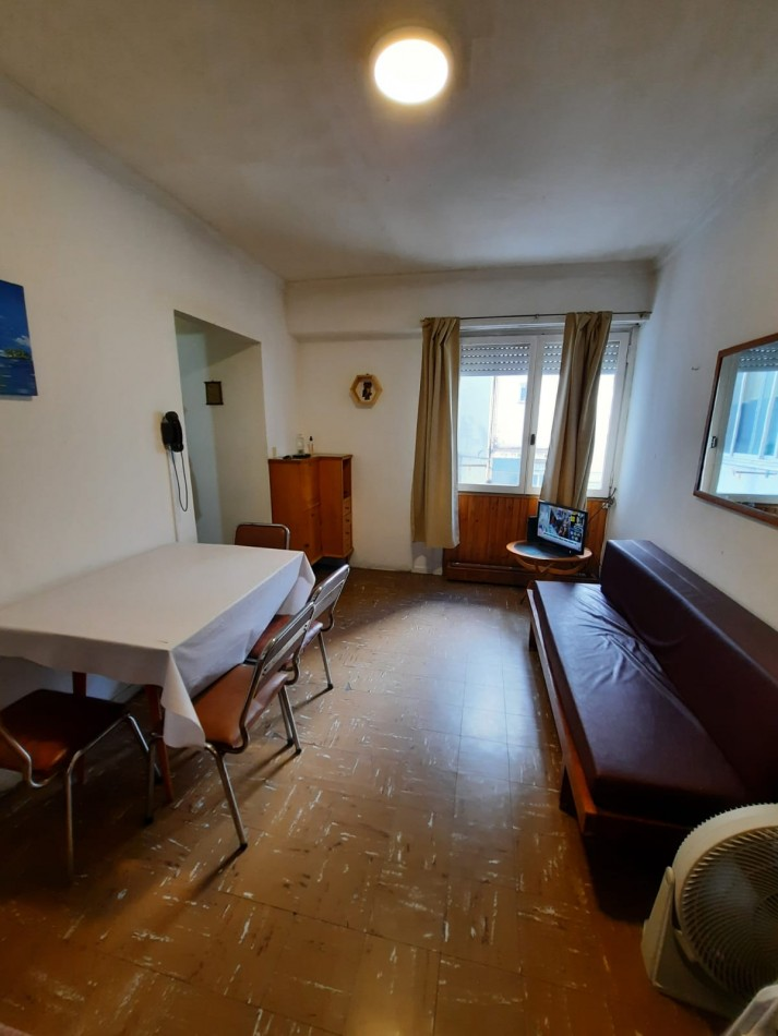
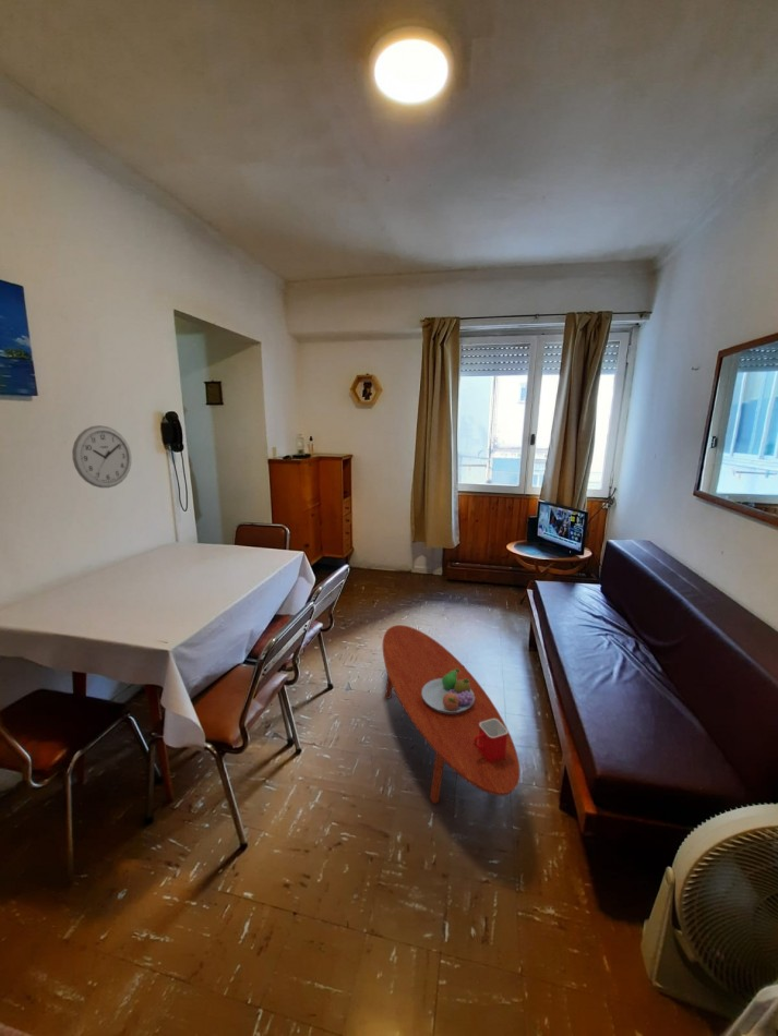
+ fruit bowl (448, 688)
+ coffee table (434, 709)
+ mug (488, 740)
+ wall clock (105, 457)
